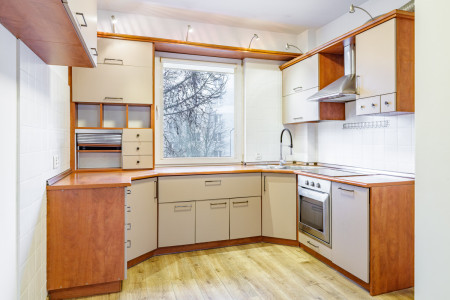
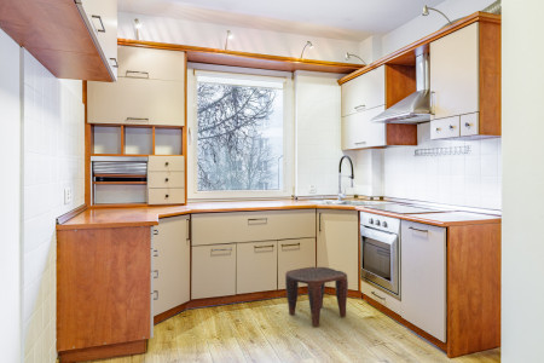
+ stool (316, 293)
